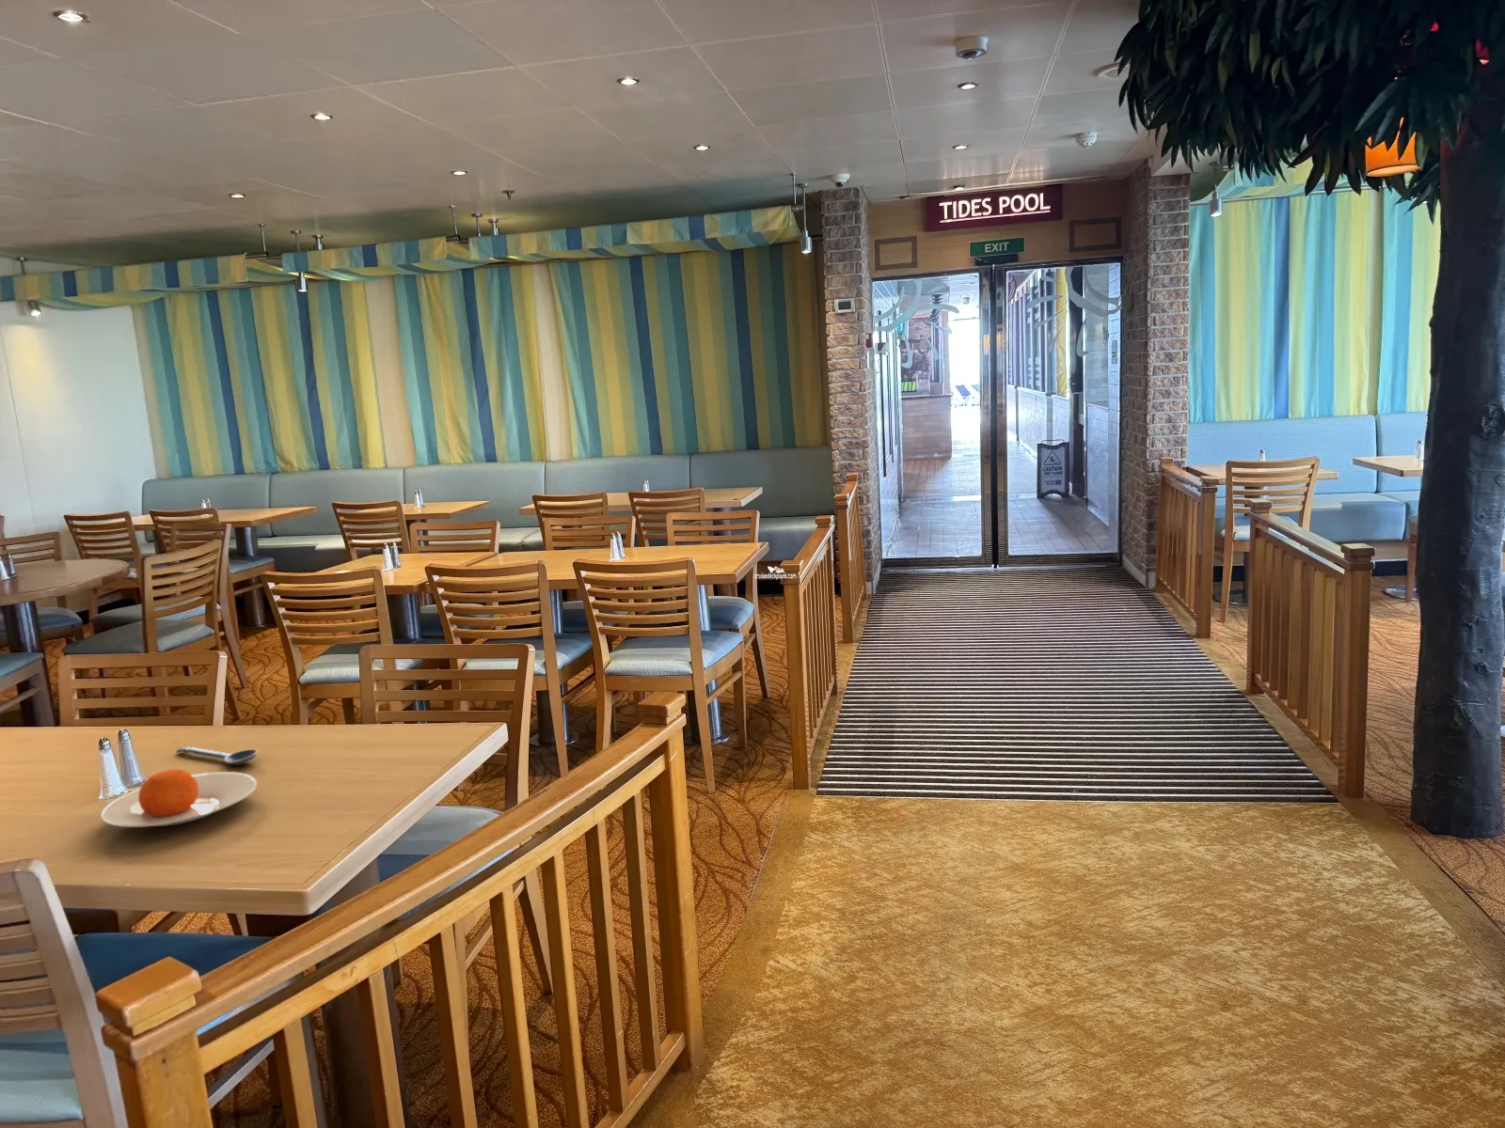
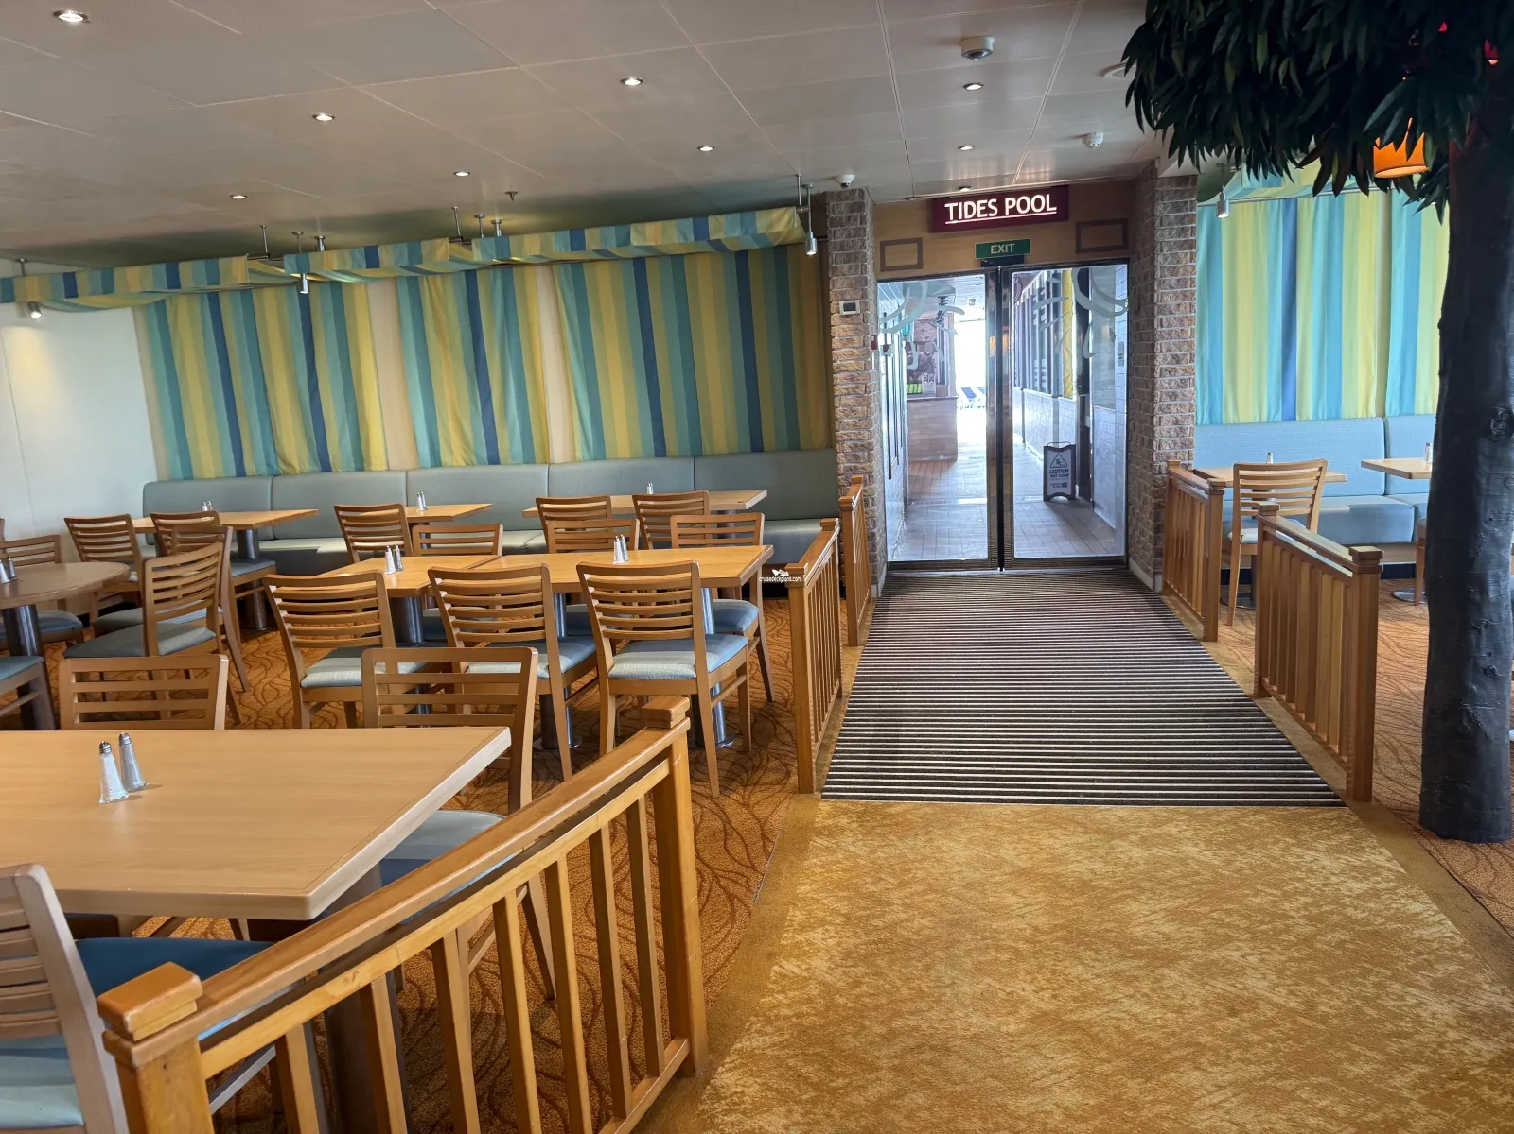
- plate (180, 793)
- spoon (218, 752)
